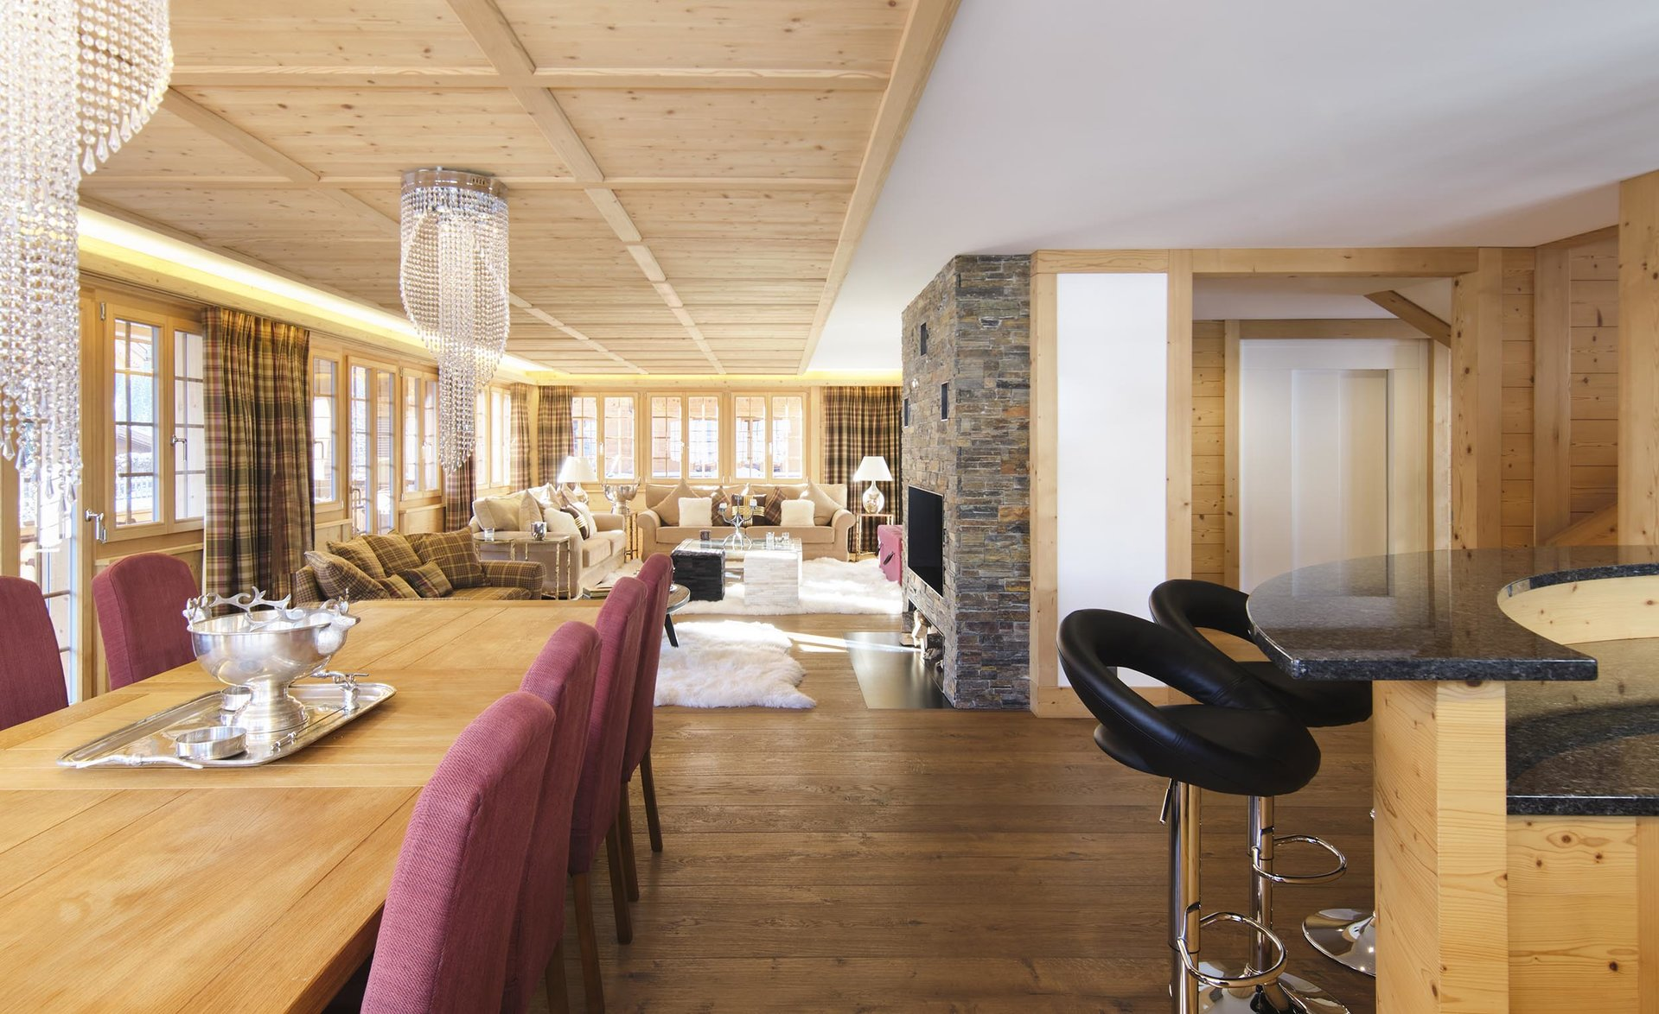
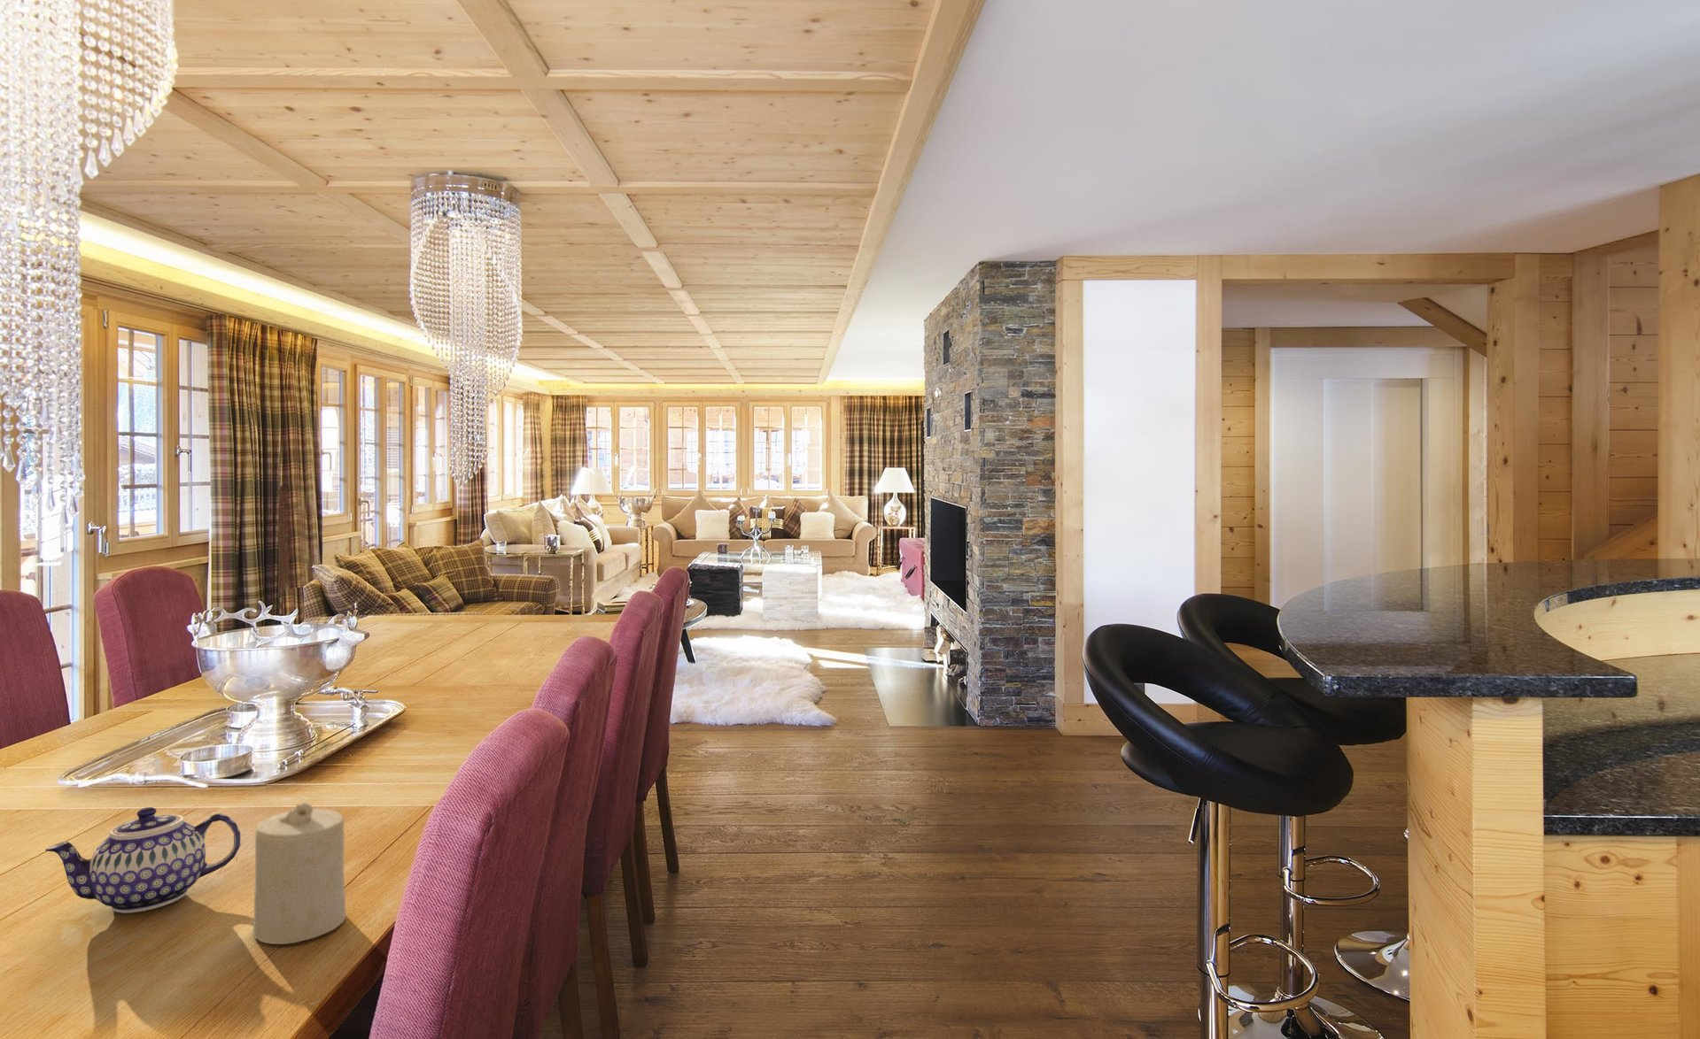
+ candle (299, 862)
+ teapot (147, 855)
